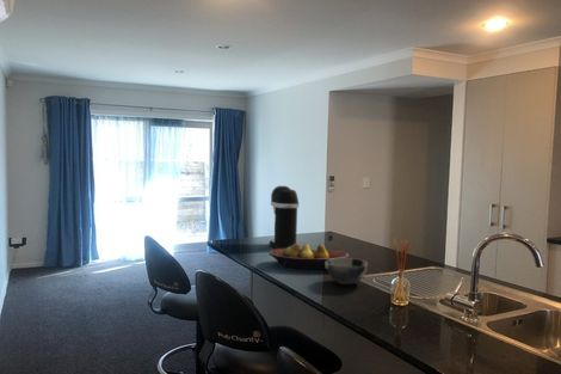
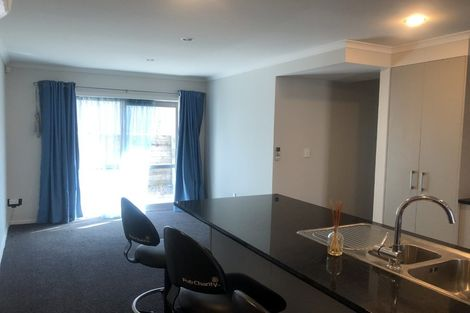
- fruit bowl (308, 255)
- coffee maker (284, 216)
- bowl (345, 271)
